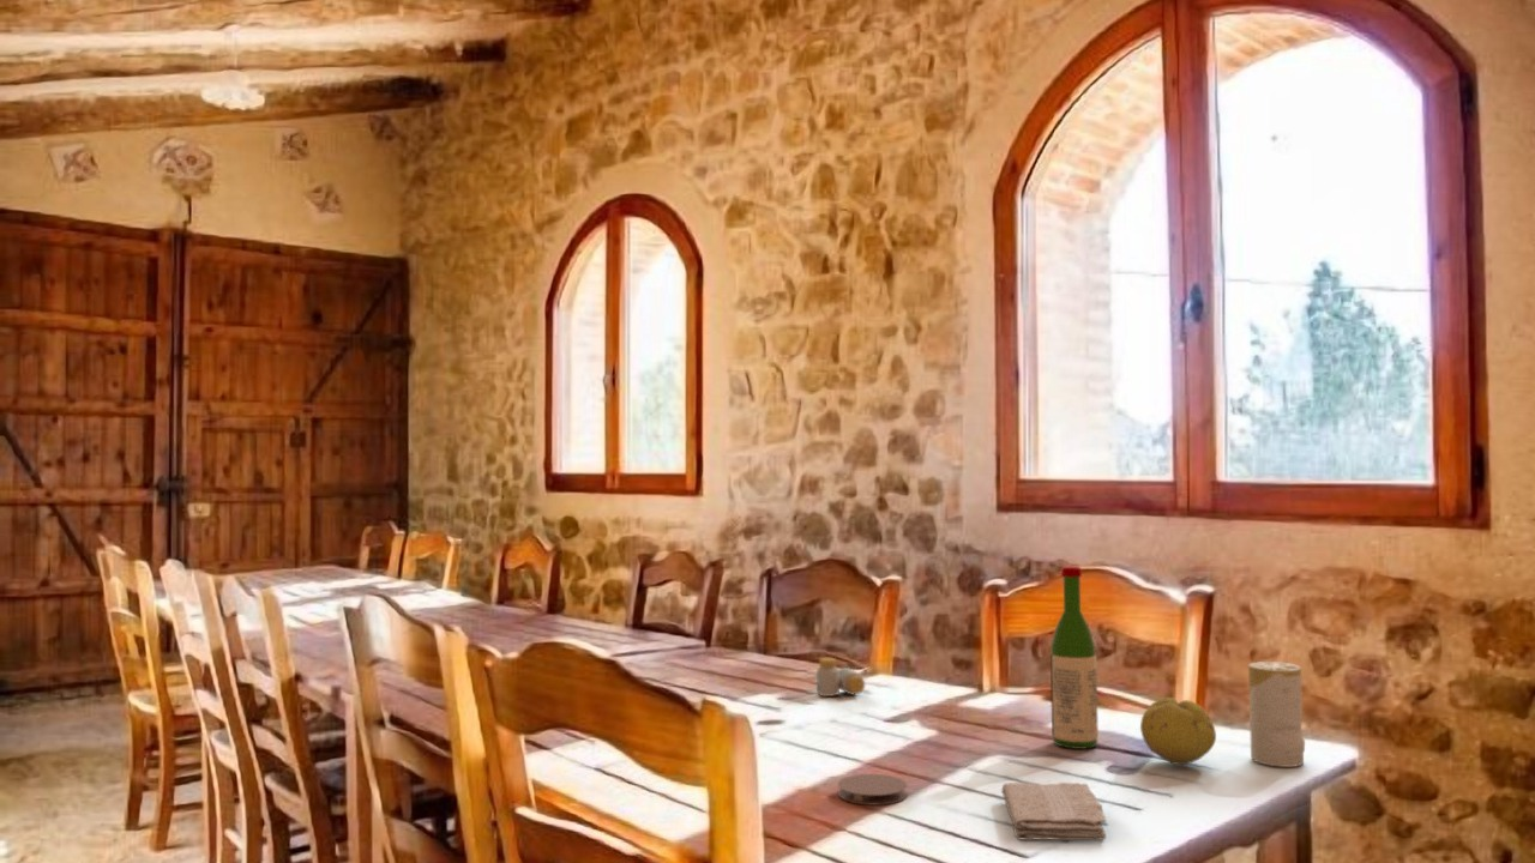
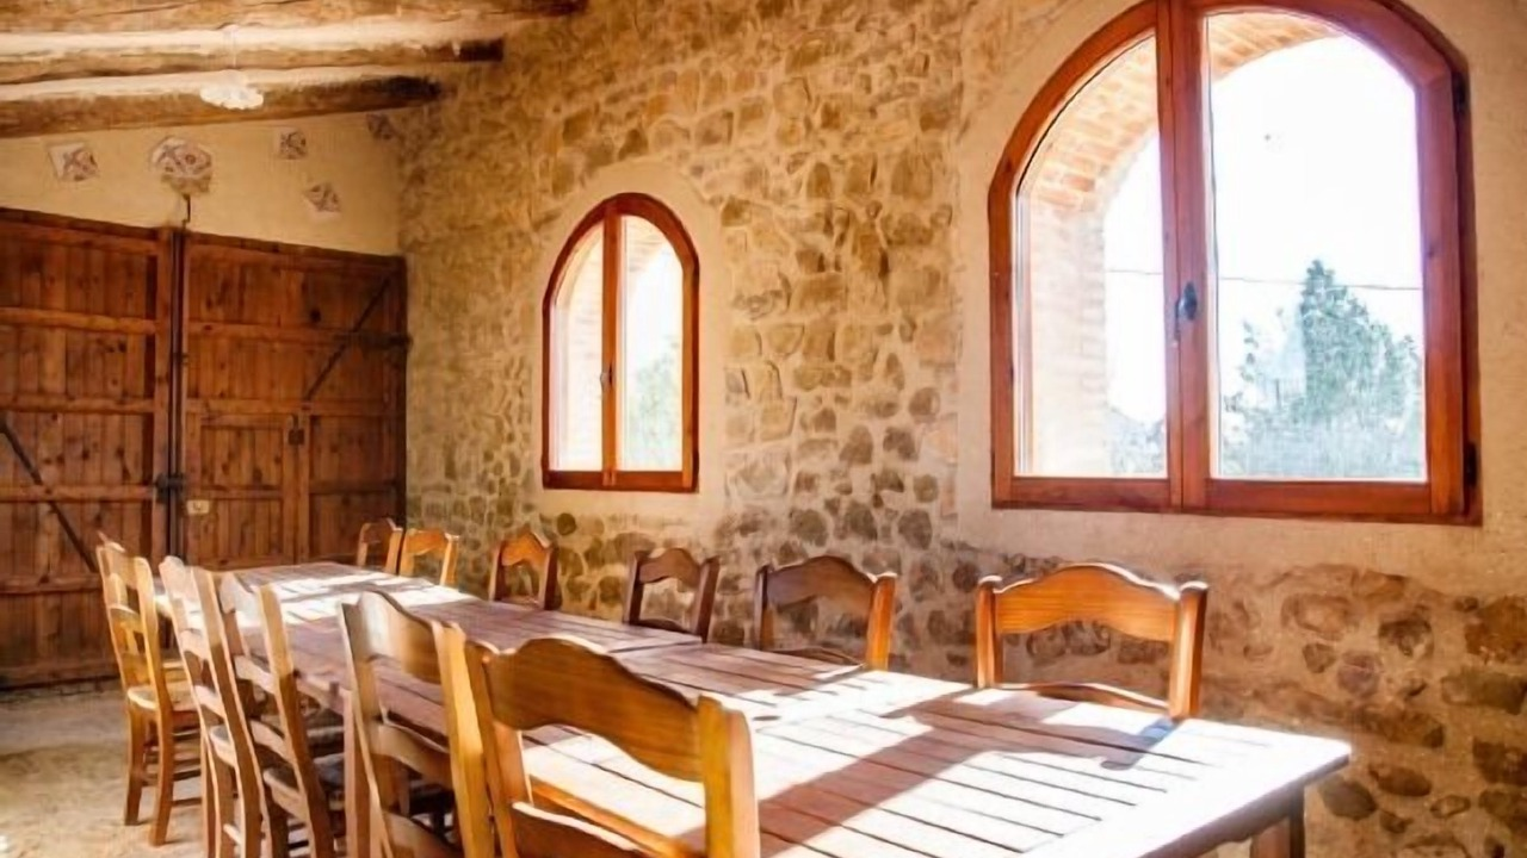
- candle (1276, 713)
- washcloth (1052, 808)
- fruit (1175, 731)
- wine bottle (1072, 654)
- coaster (872, 789)
- pill bottle (839, 676)
